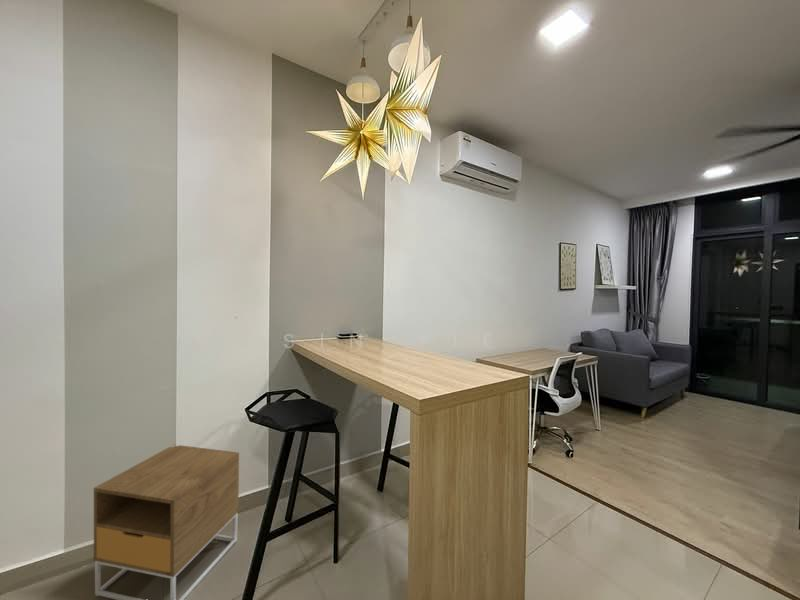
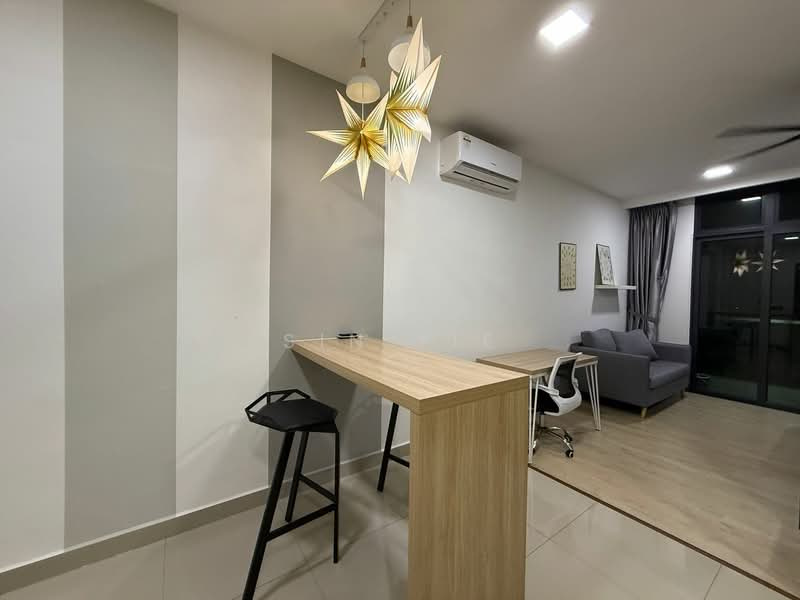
- nightstand (173, 517)
